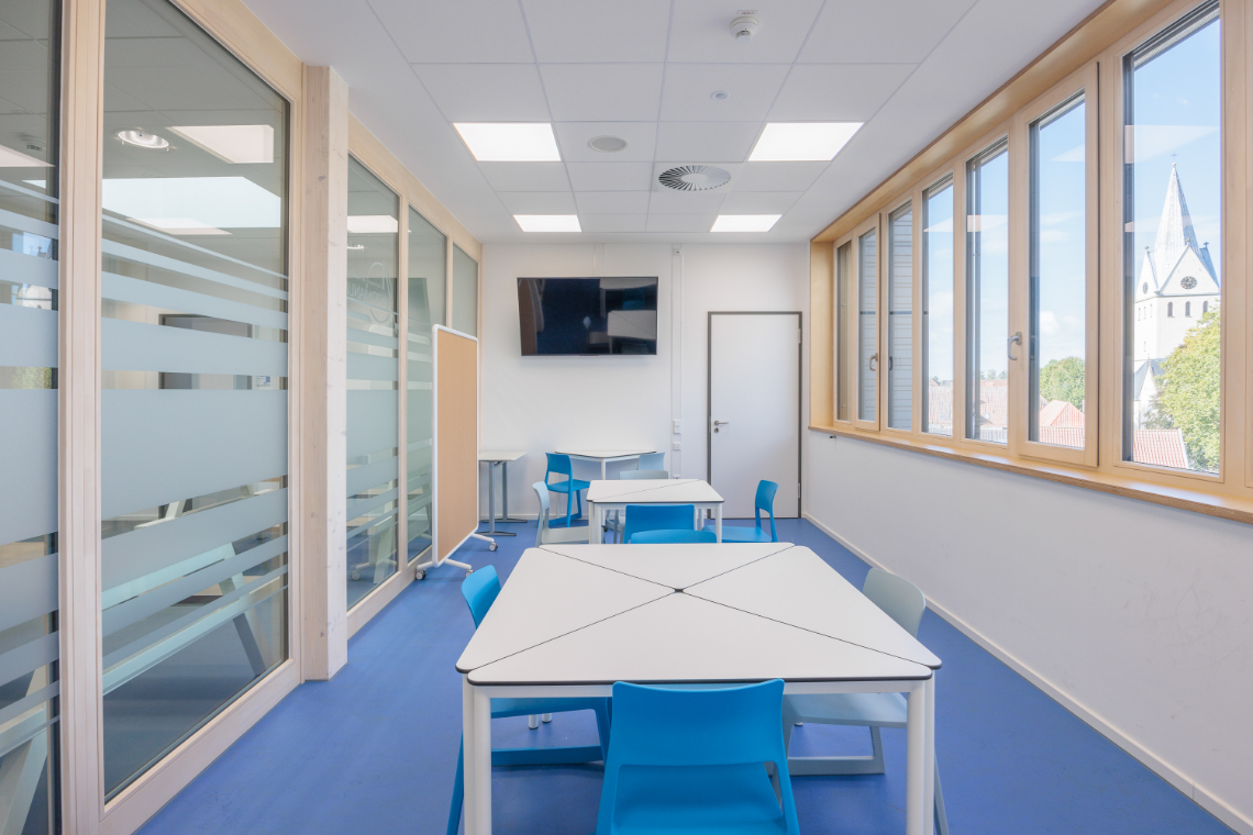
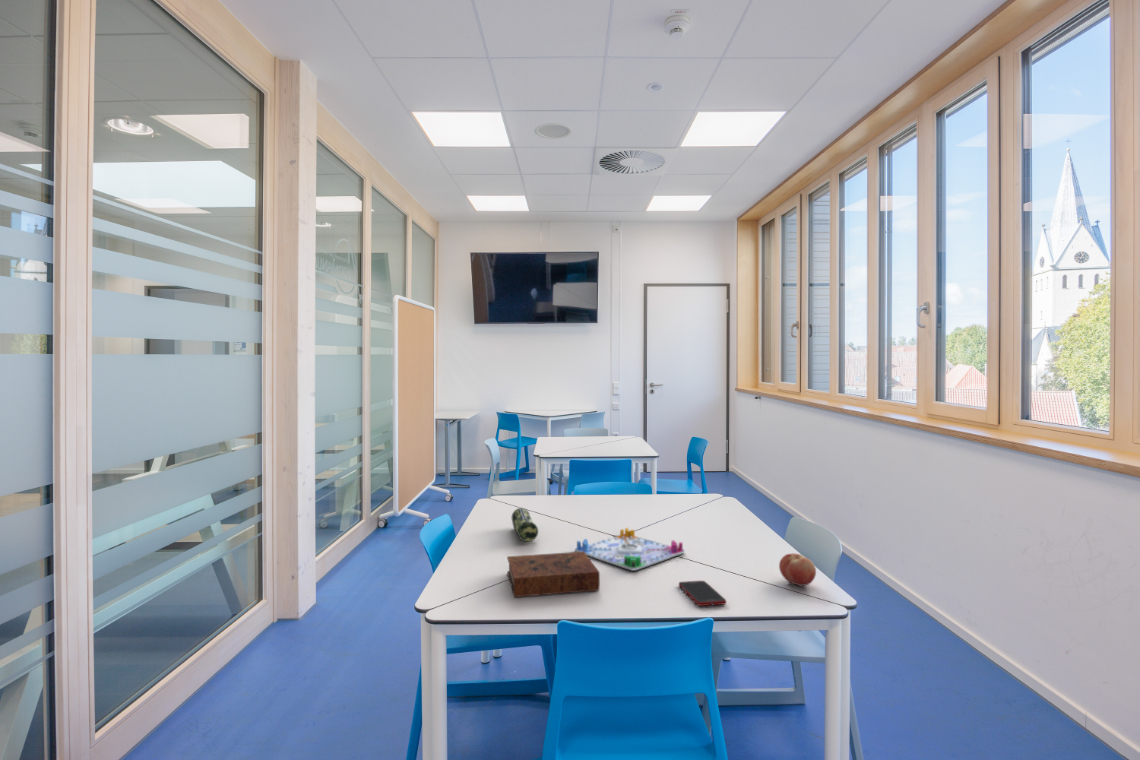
+ fruit (797, 569)
+ book (551, 572)
+ pencil case (524, 525)
+ board game (629, 546)
+ cell phone (701, 592)
